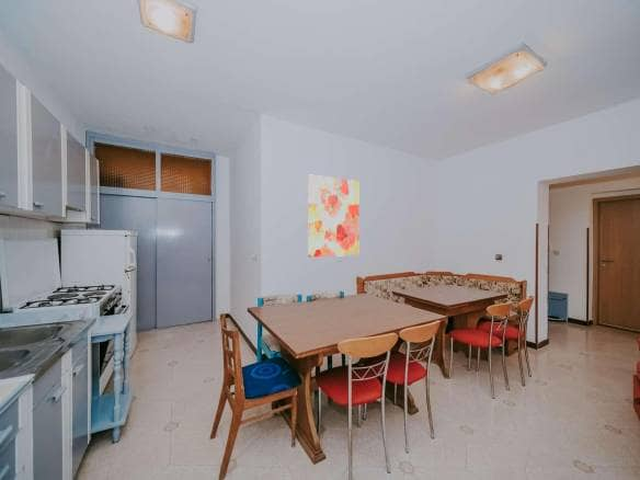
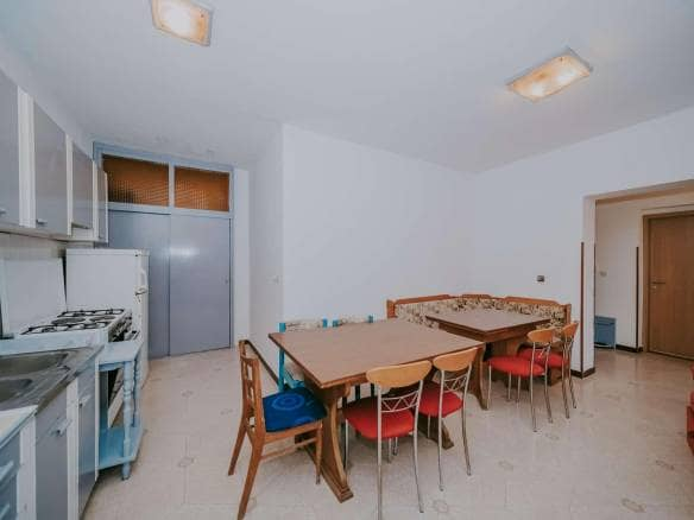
- wall art (334, 217)
